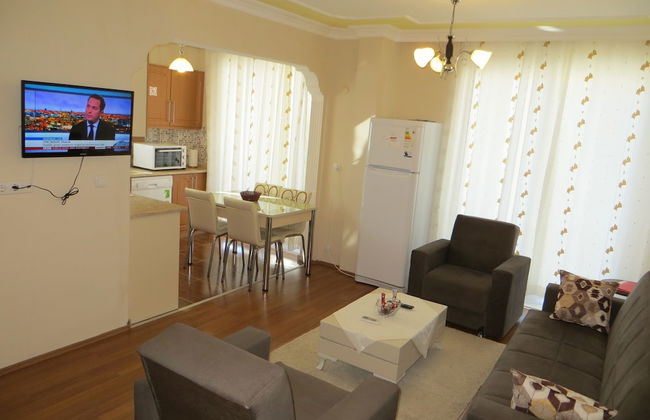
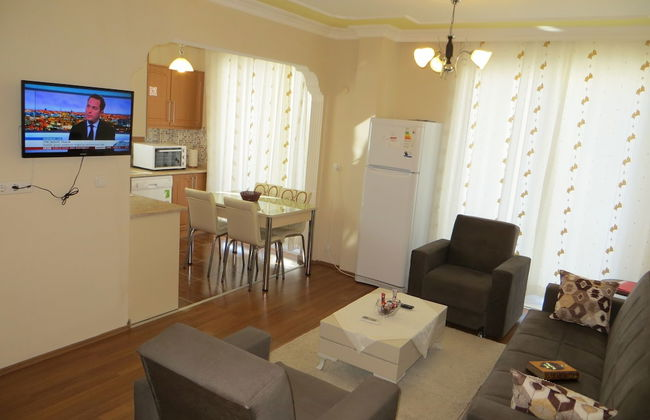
+ hardback book (552, 370)
